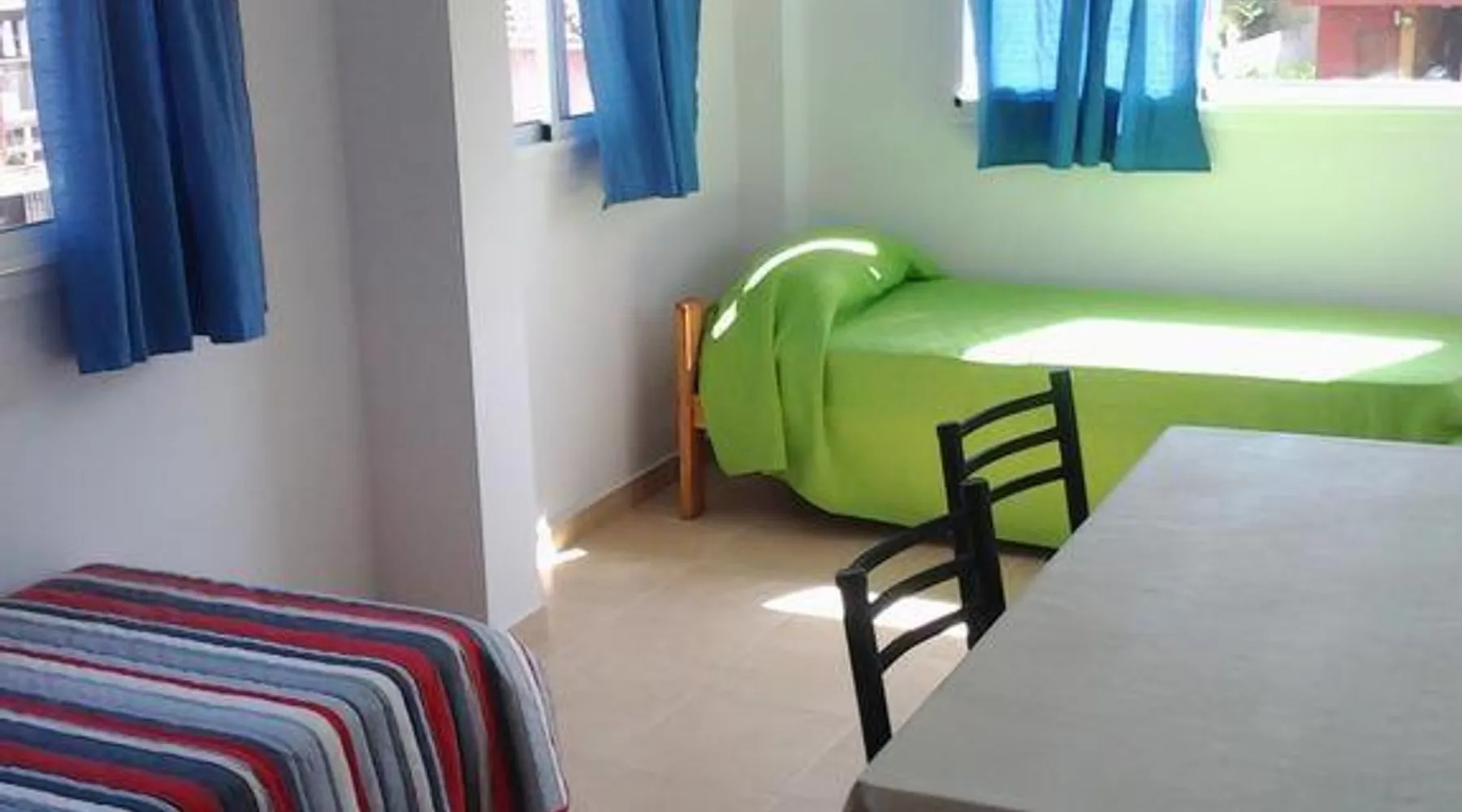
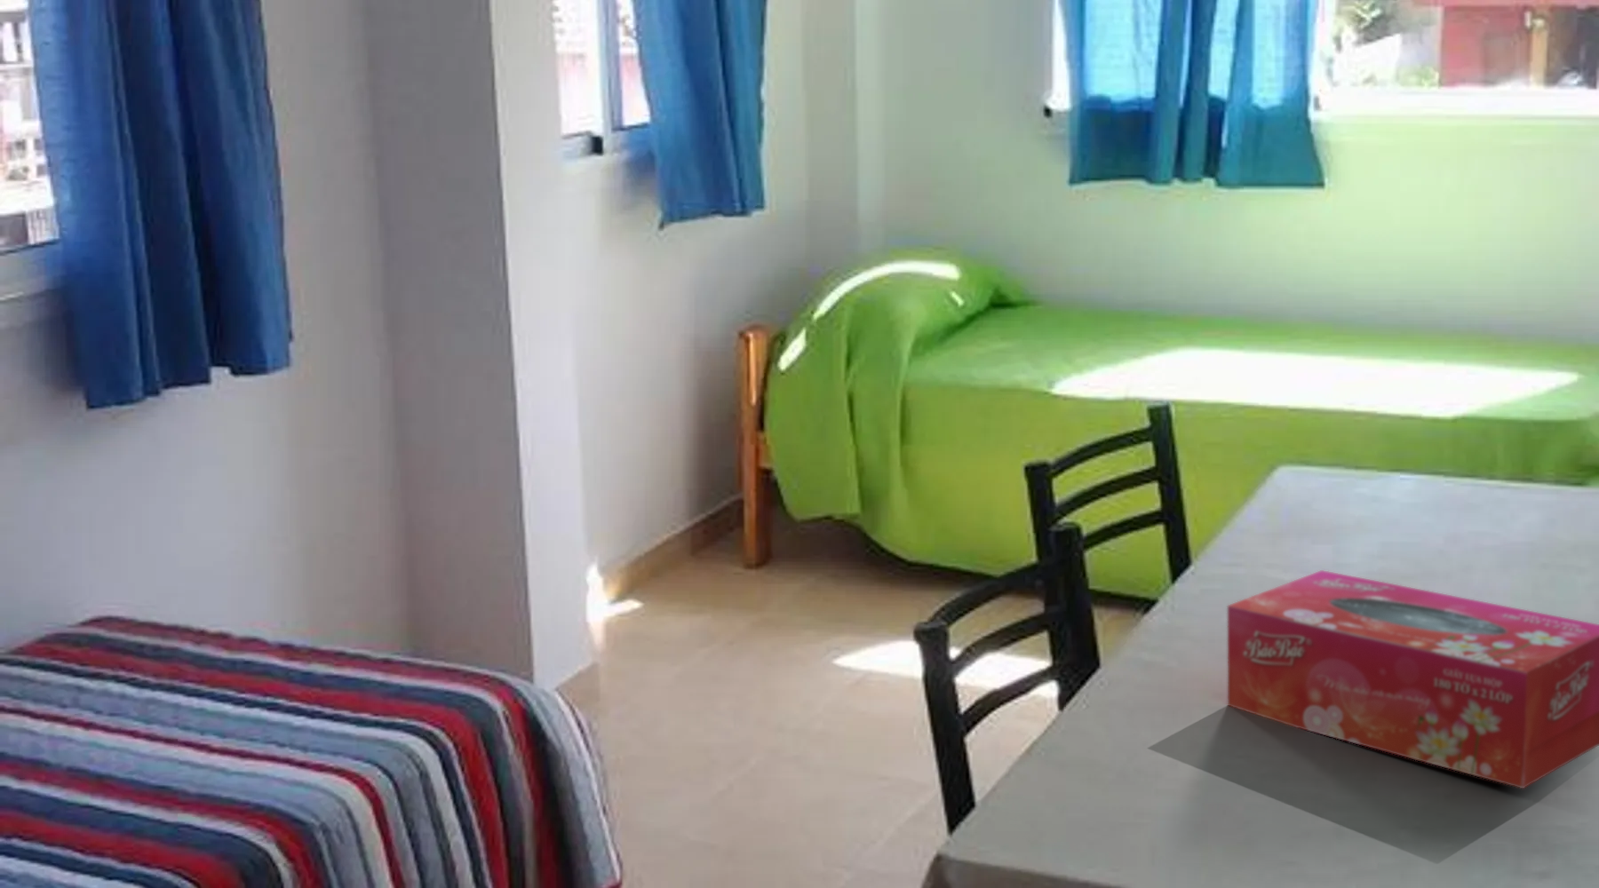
+ tissue box (1413, 669)
